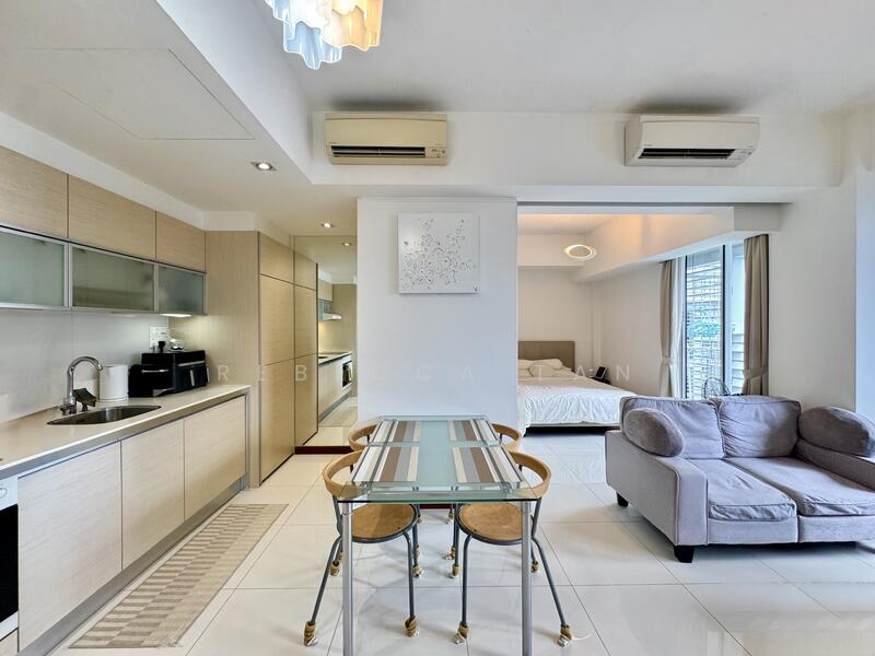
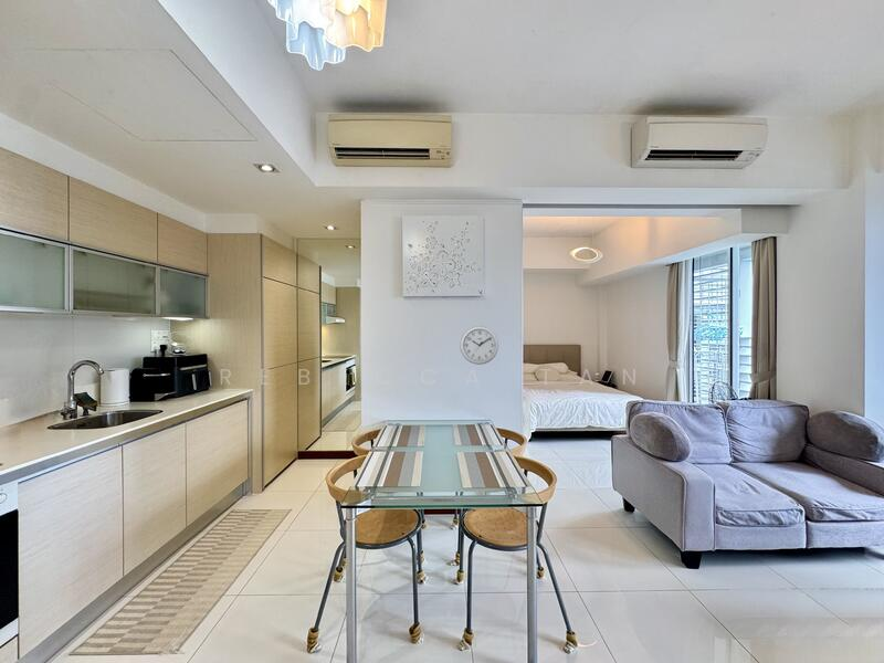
+ wall clock (478, 345)
